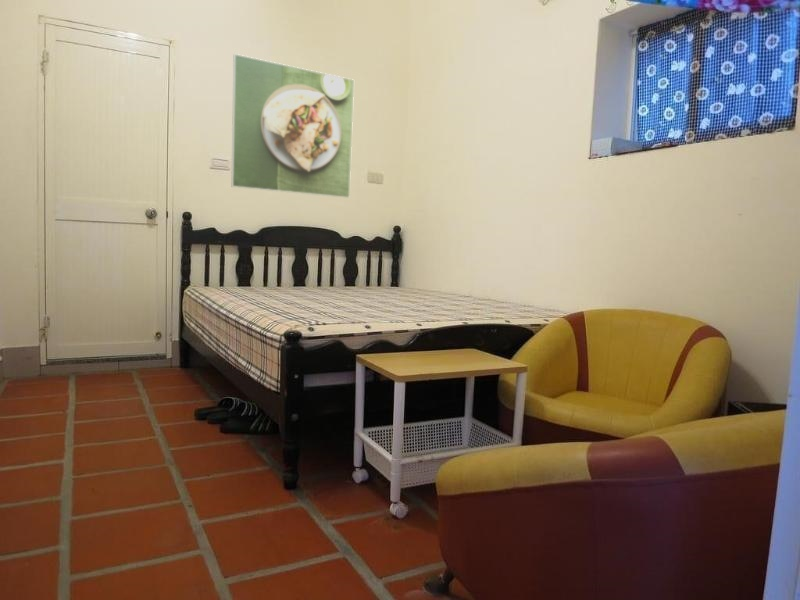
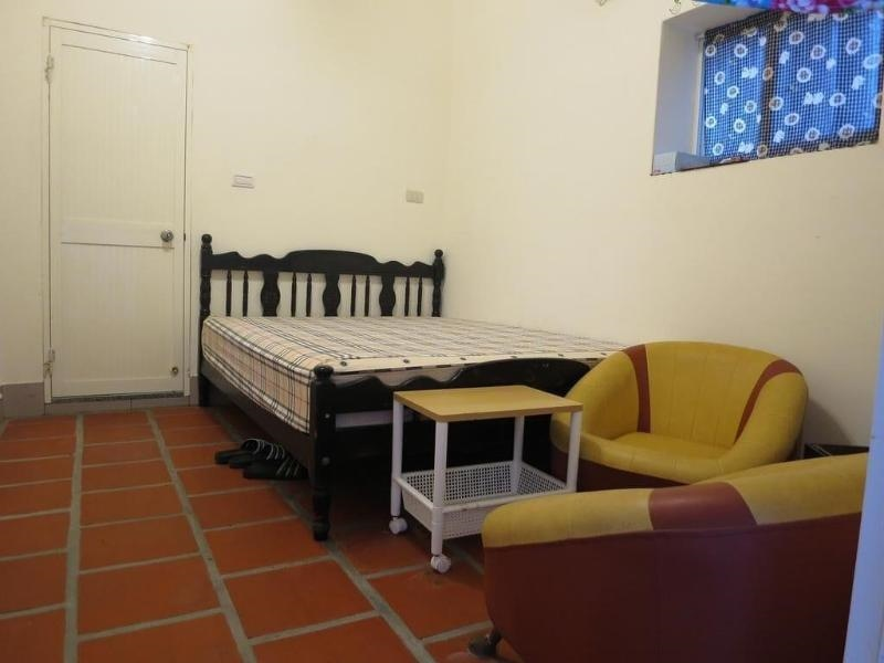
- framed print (295, 131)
